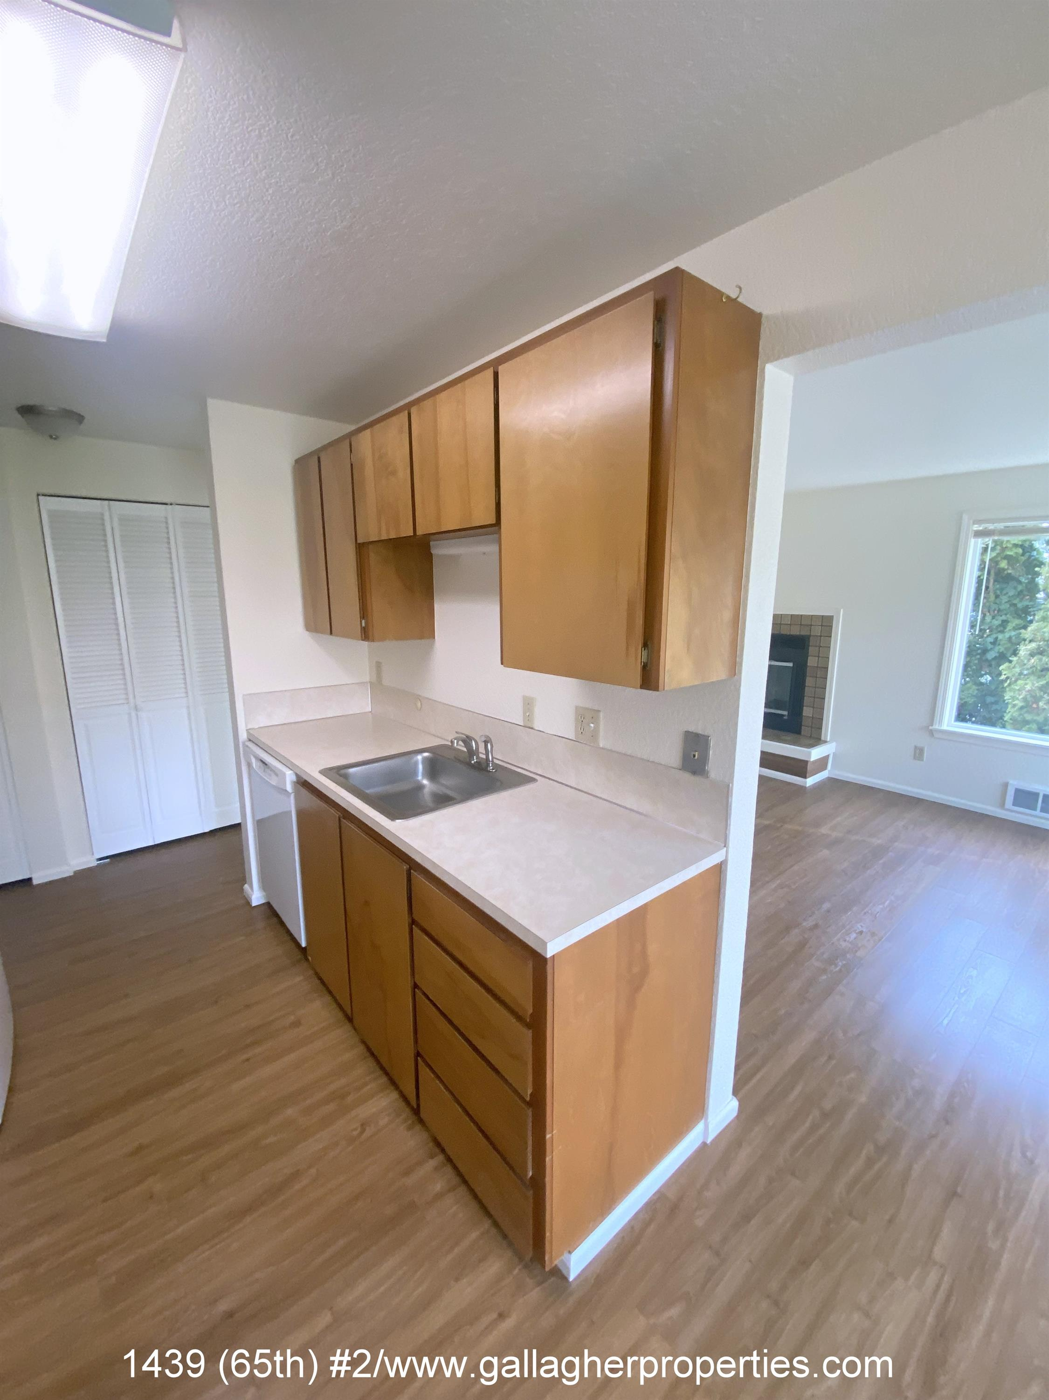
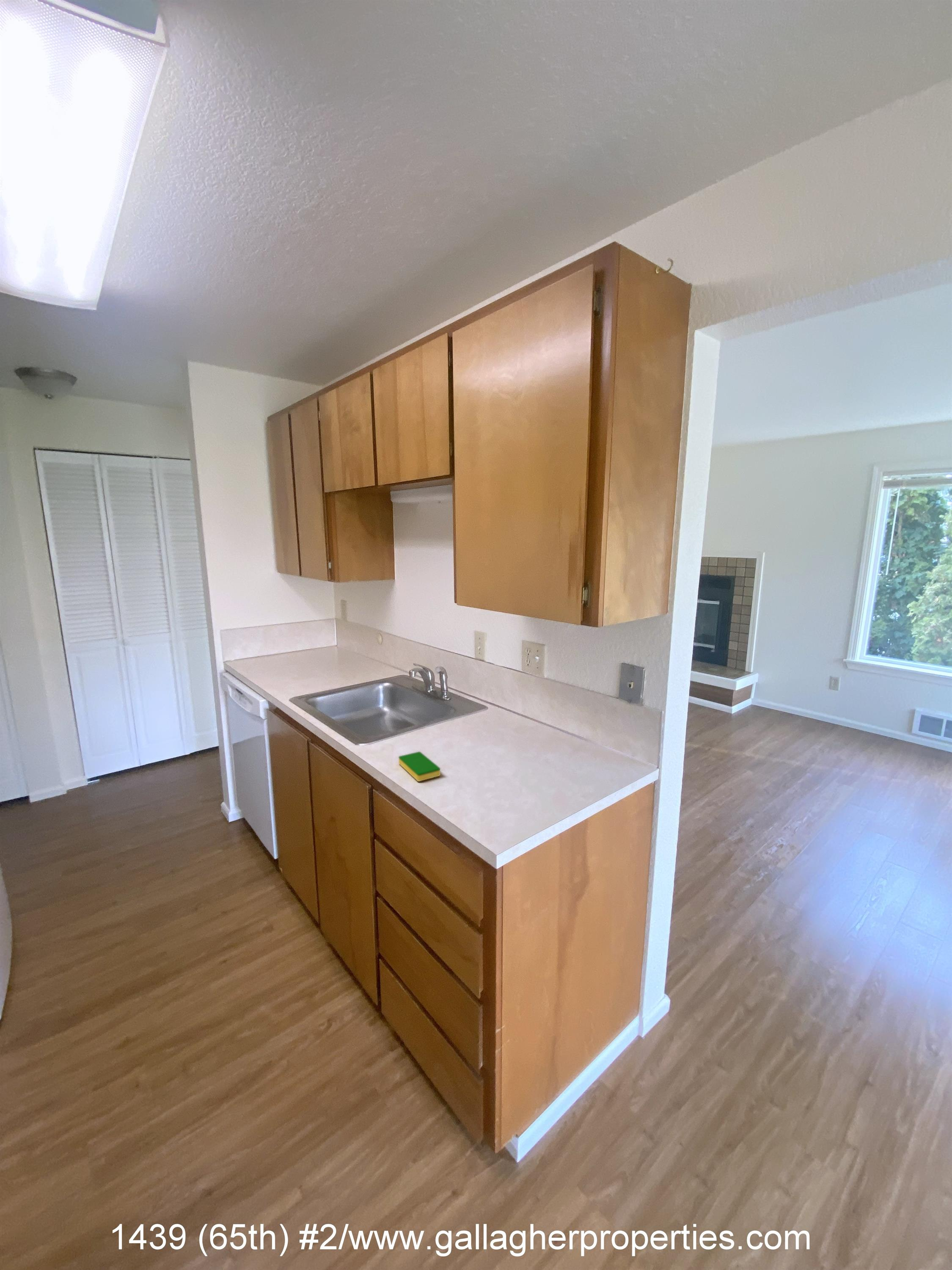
+ dish sponge (419, 766)
